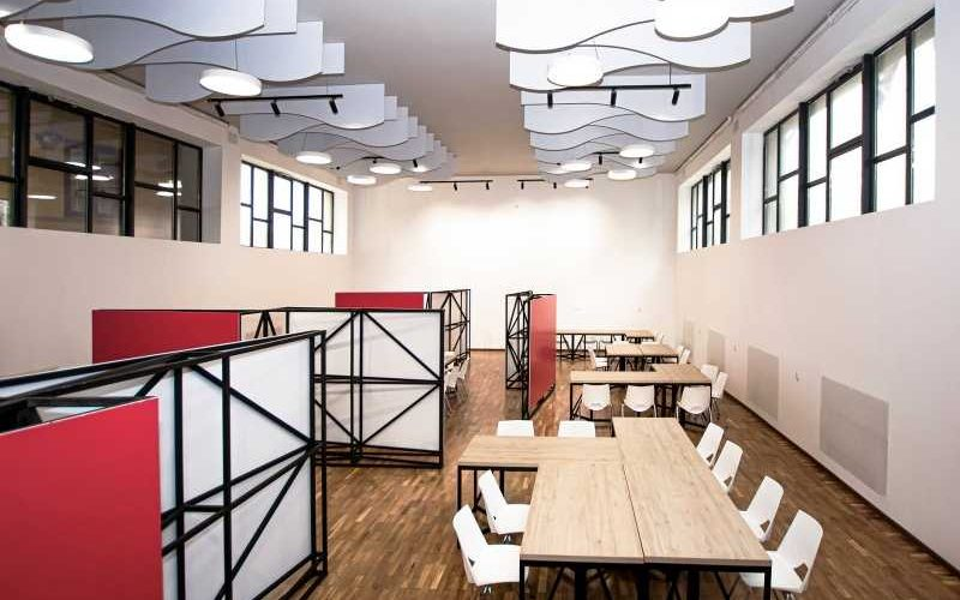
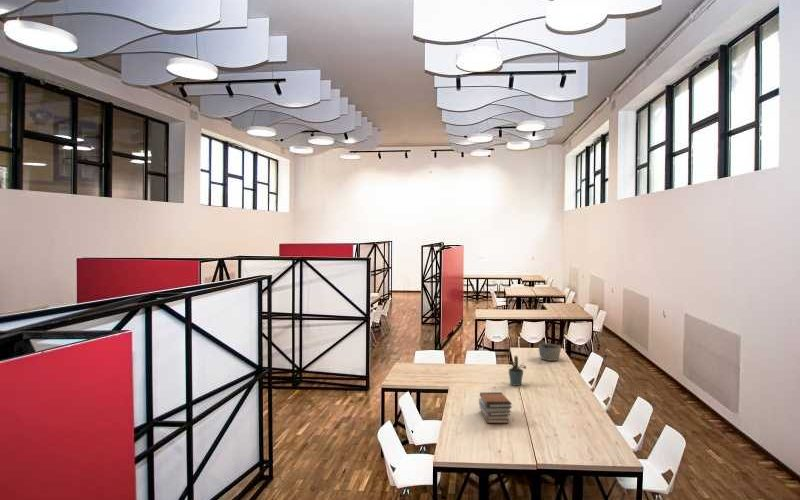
+ book stack (494, 407)
+ bowl (549, 352)
+ potted plant (517, 370)
